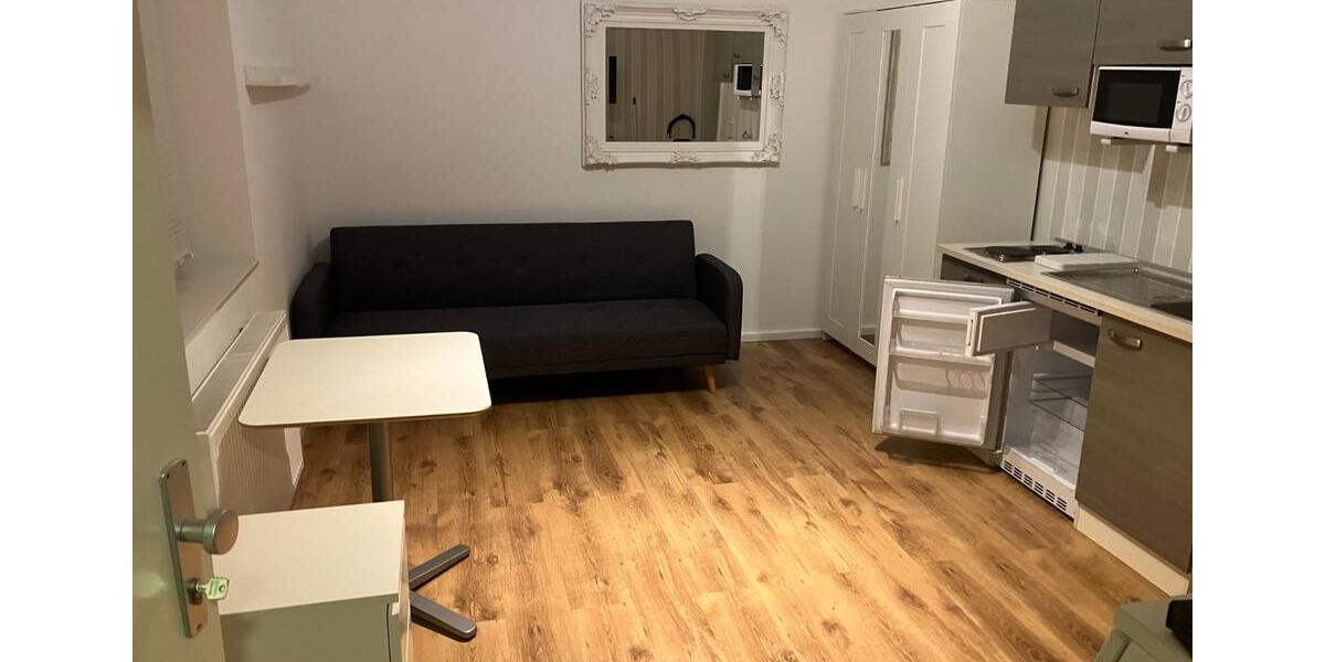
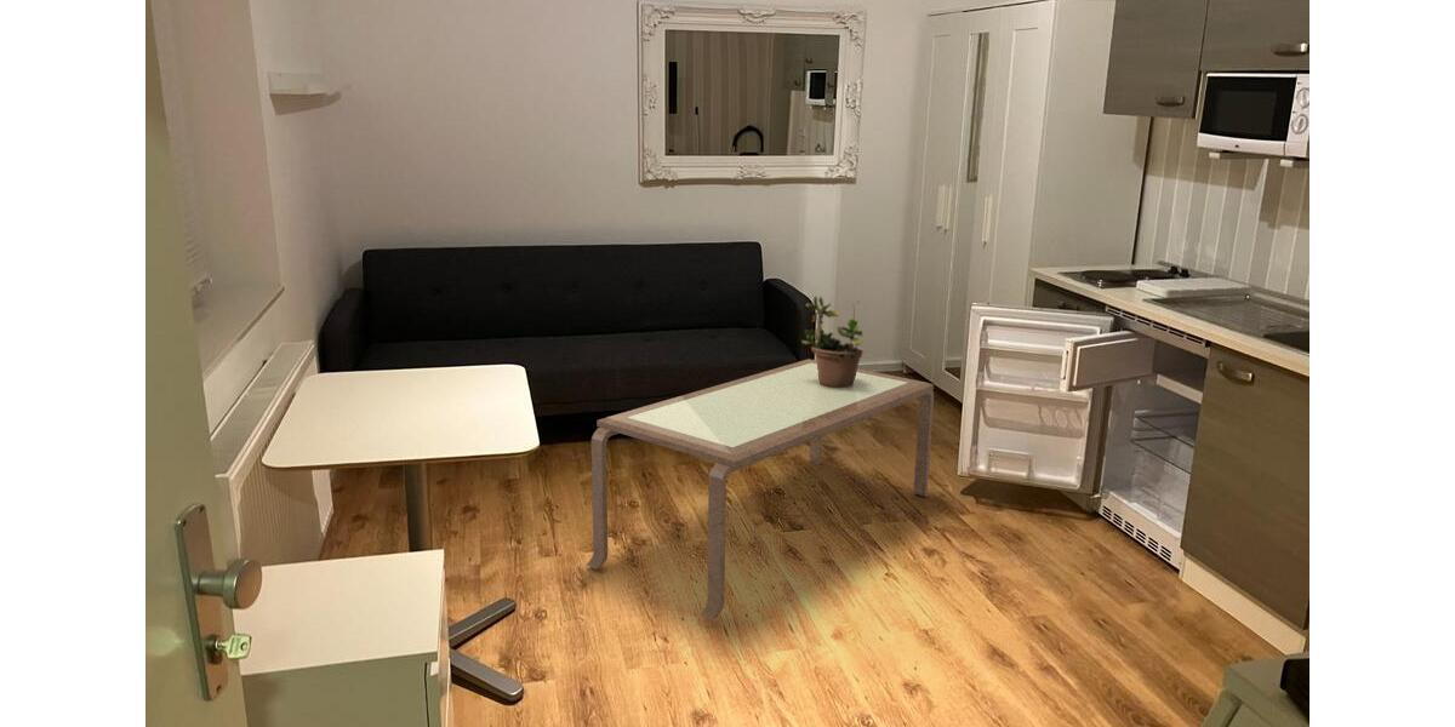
+ potted plant (839, 333)
+ coffee table (771, 456)
